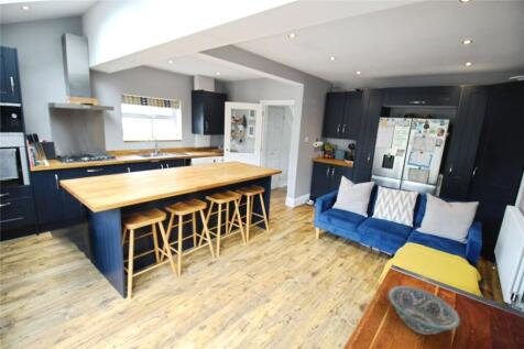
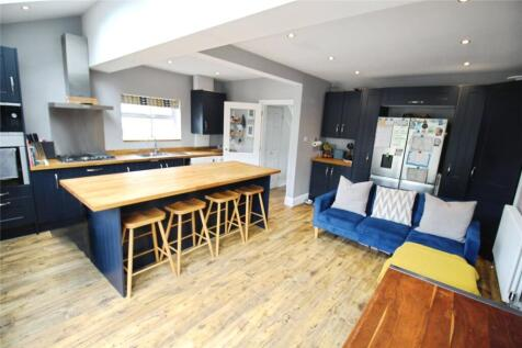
- bowl (419, 314)
